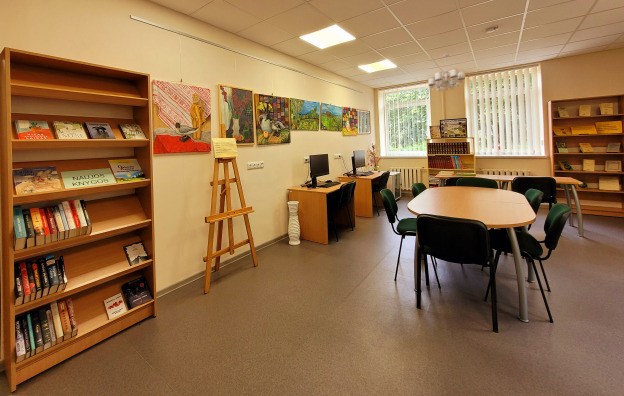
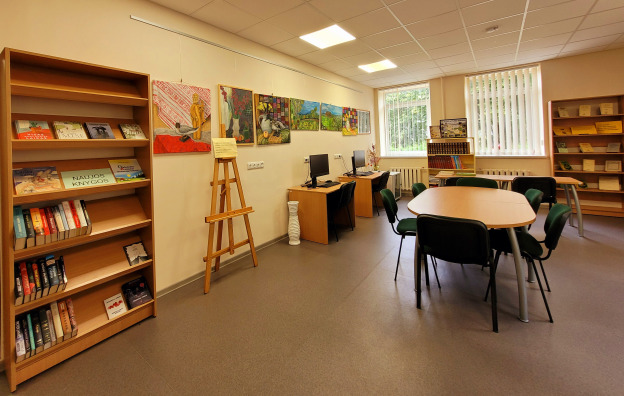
- chandelier (446, 73)
